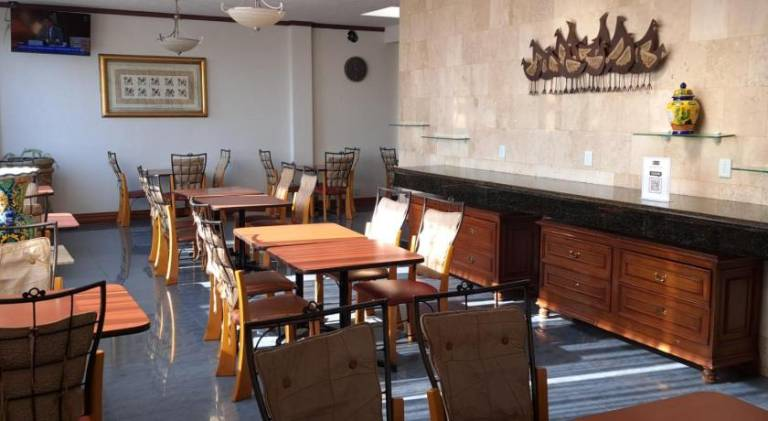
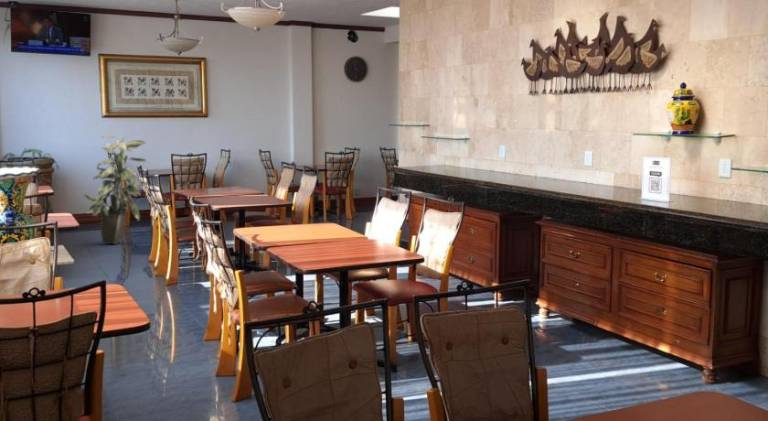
+ indoor plant (116, 189)
